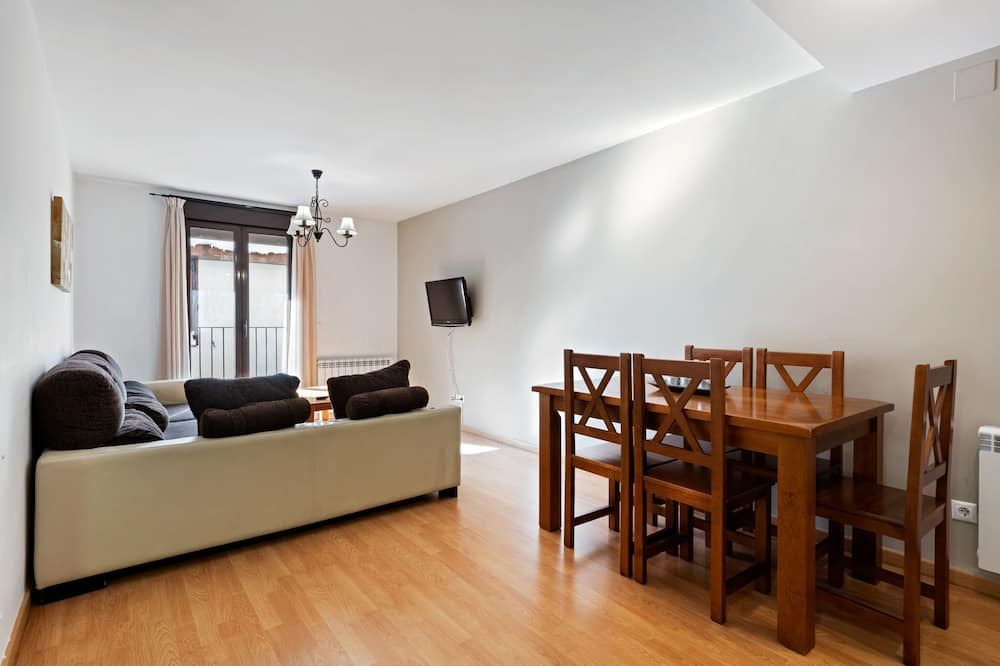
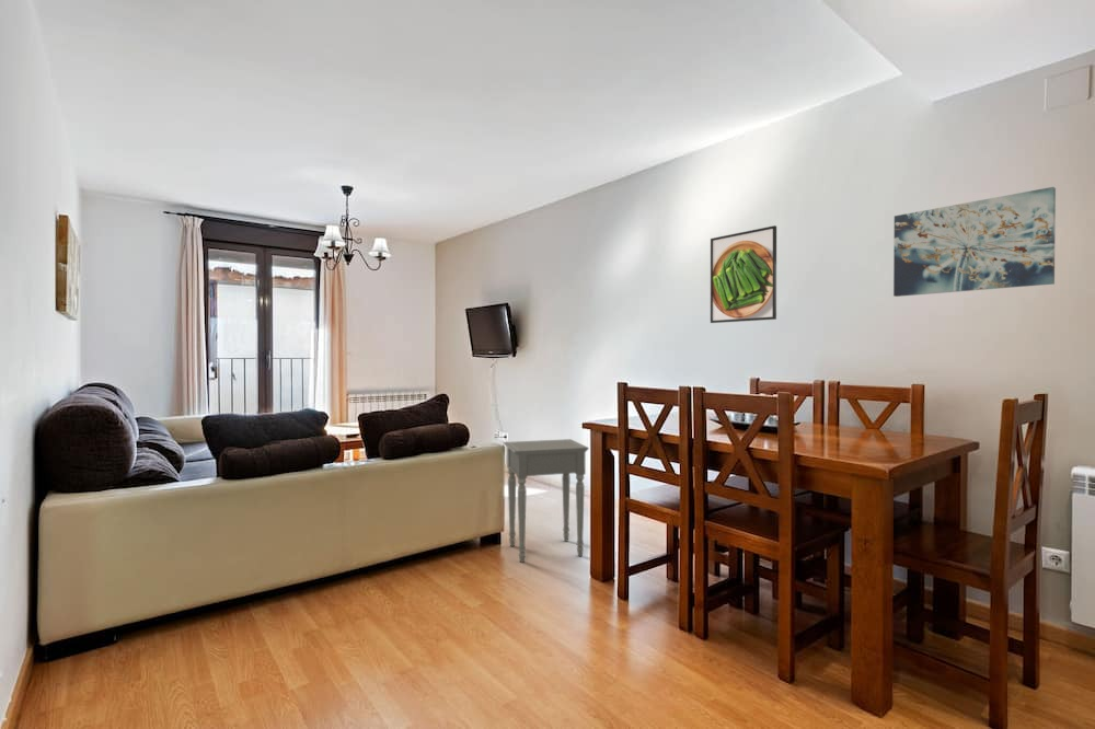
+ wall art (967, 246)
+ side table (563, 497)
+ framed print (741, 277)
